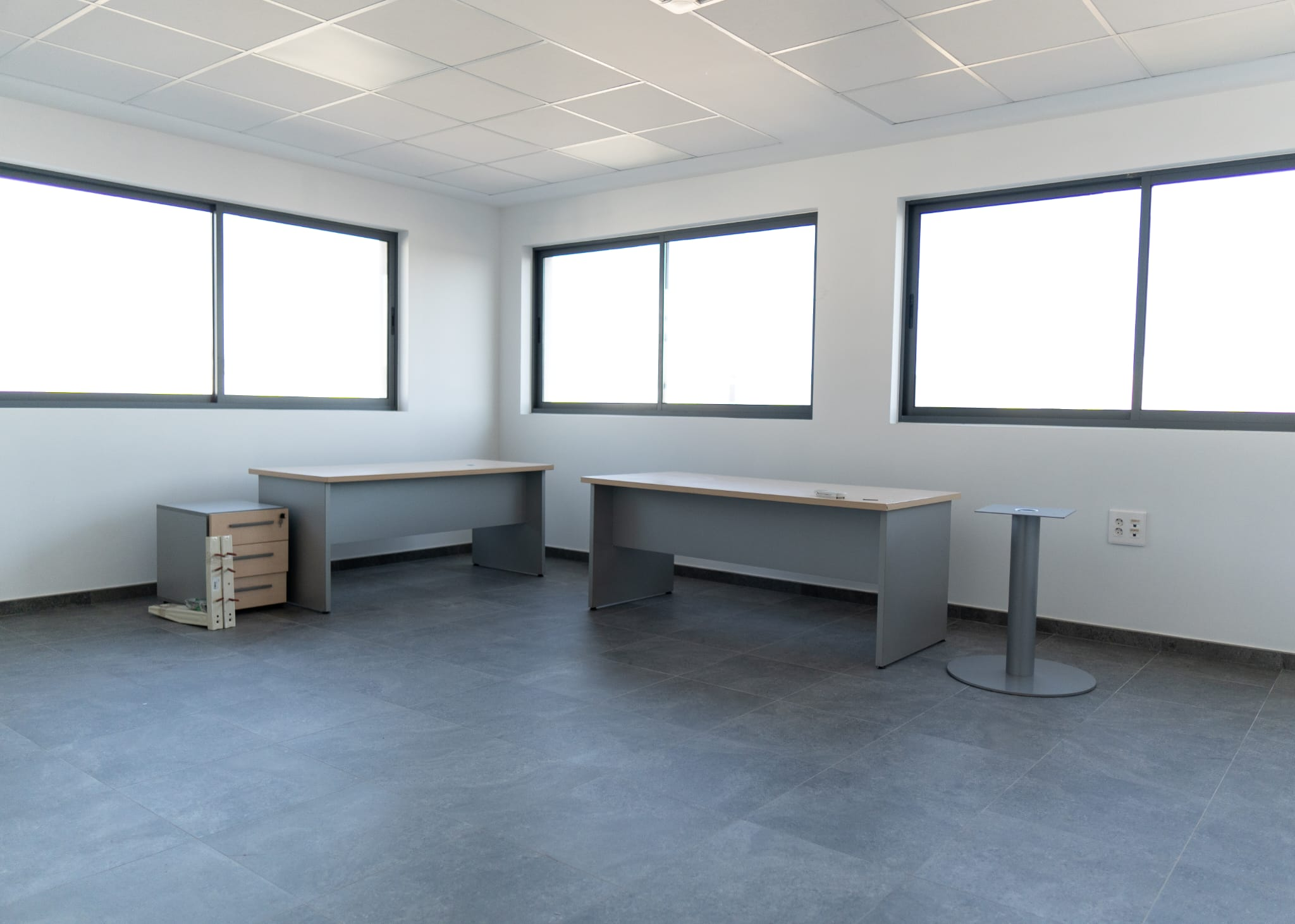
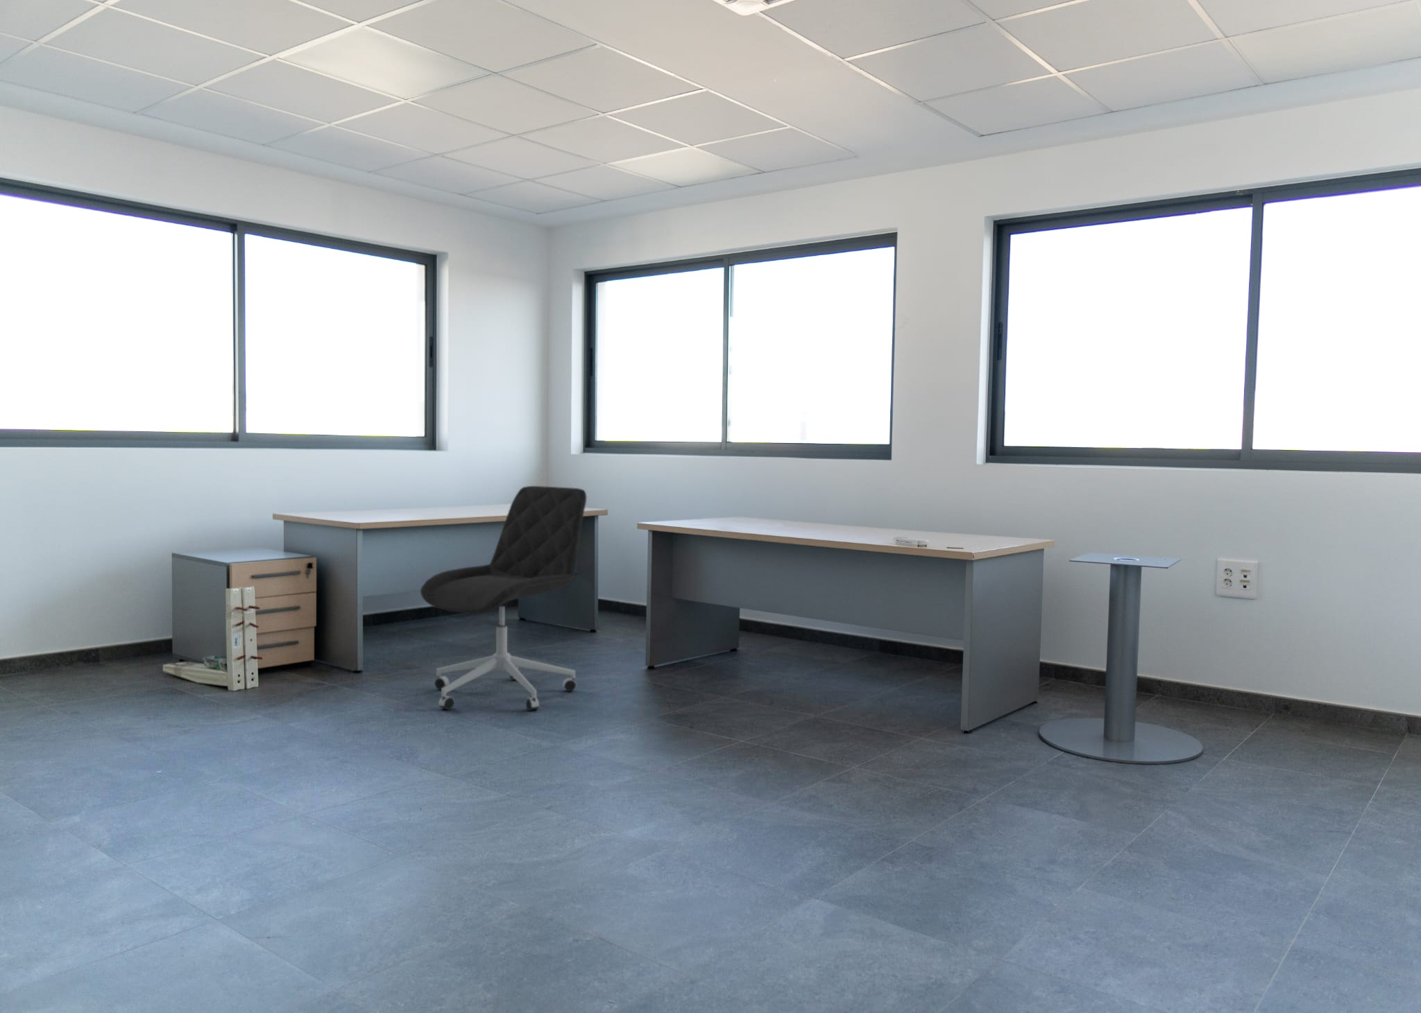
+ office chair (505, 591)
